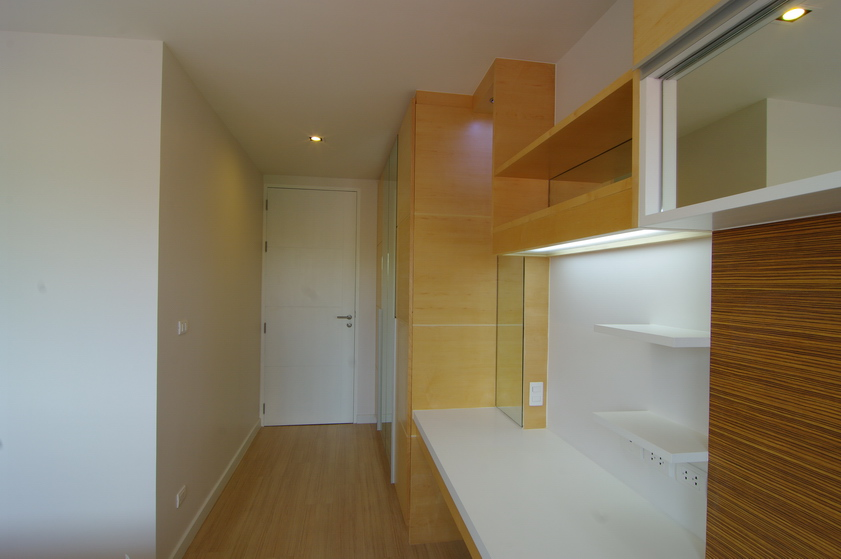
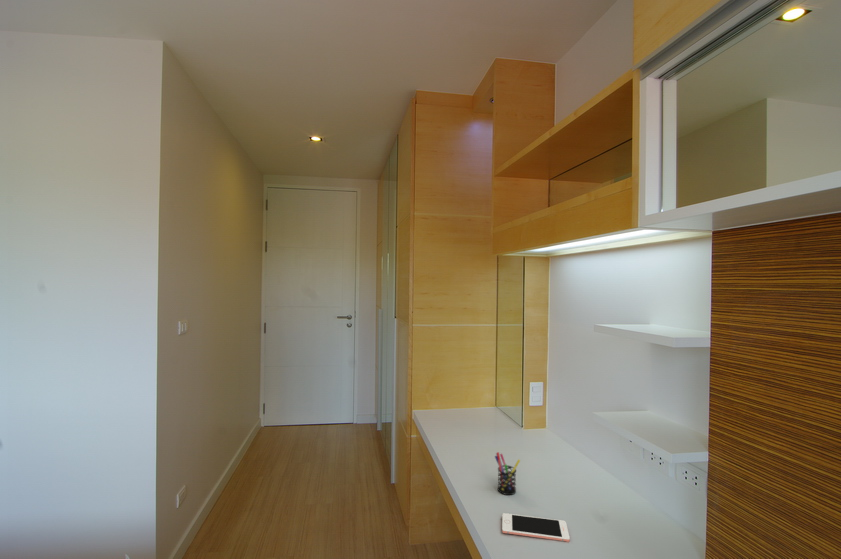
+ cell phone (534, 526)
+ pen holder (505, 473)
